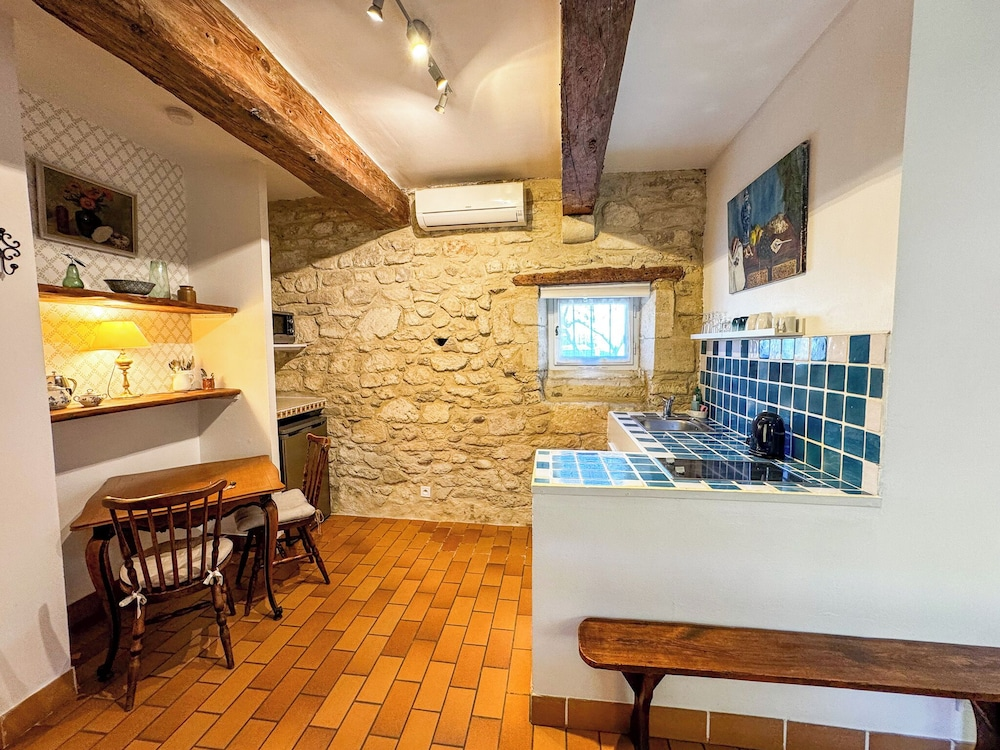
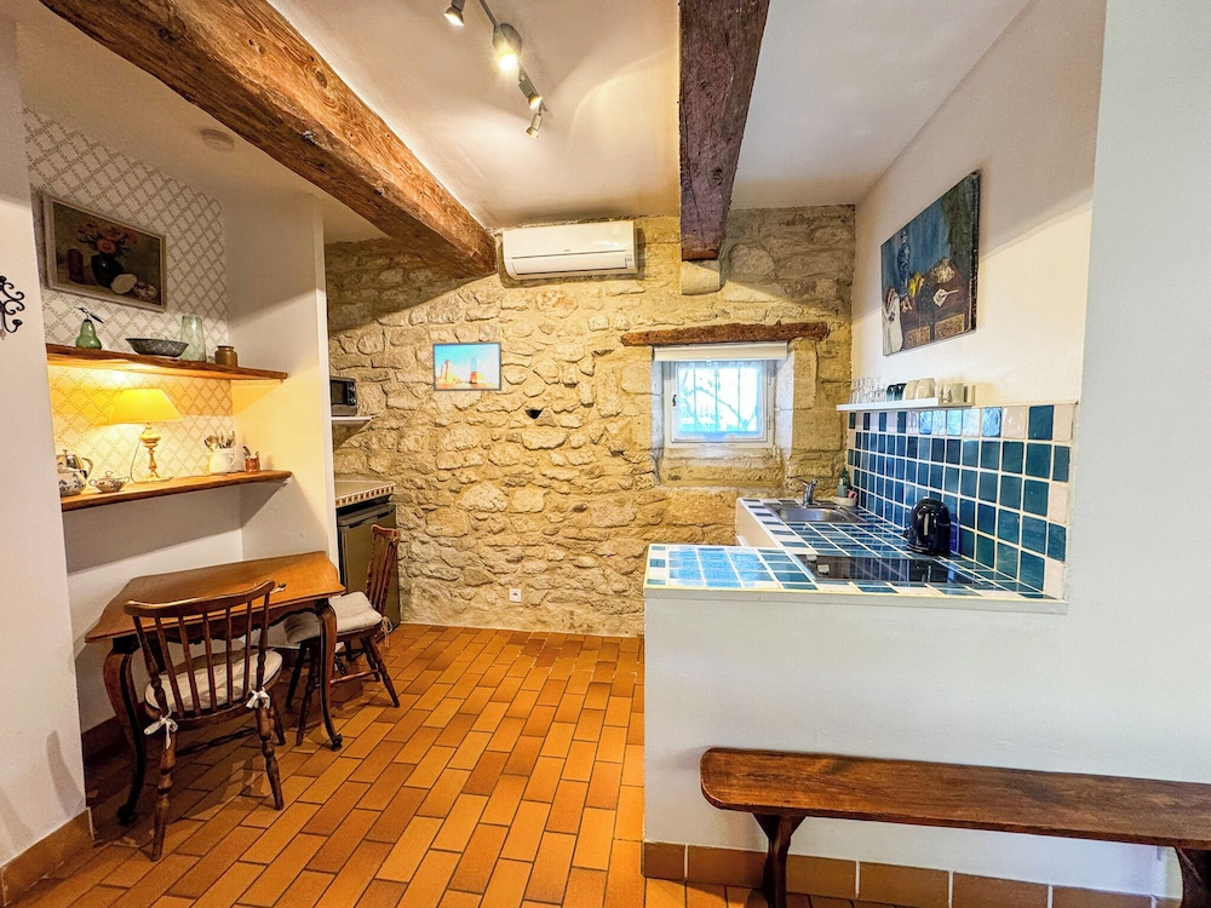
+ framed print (466, 367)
